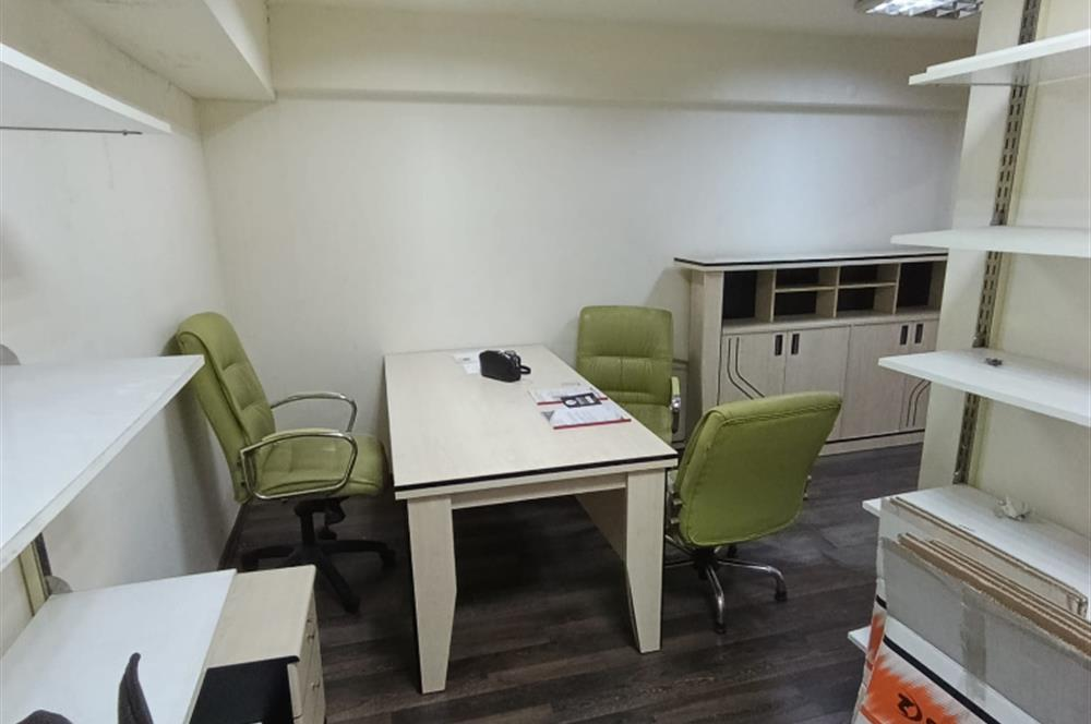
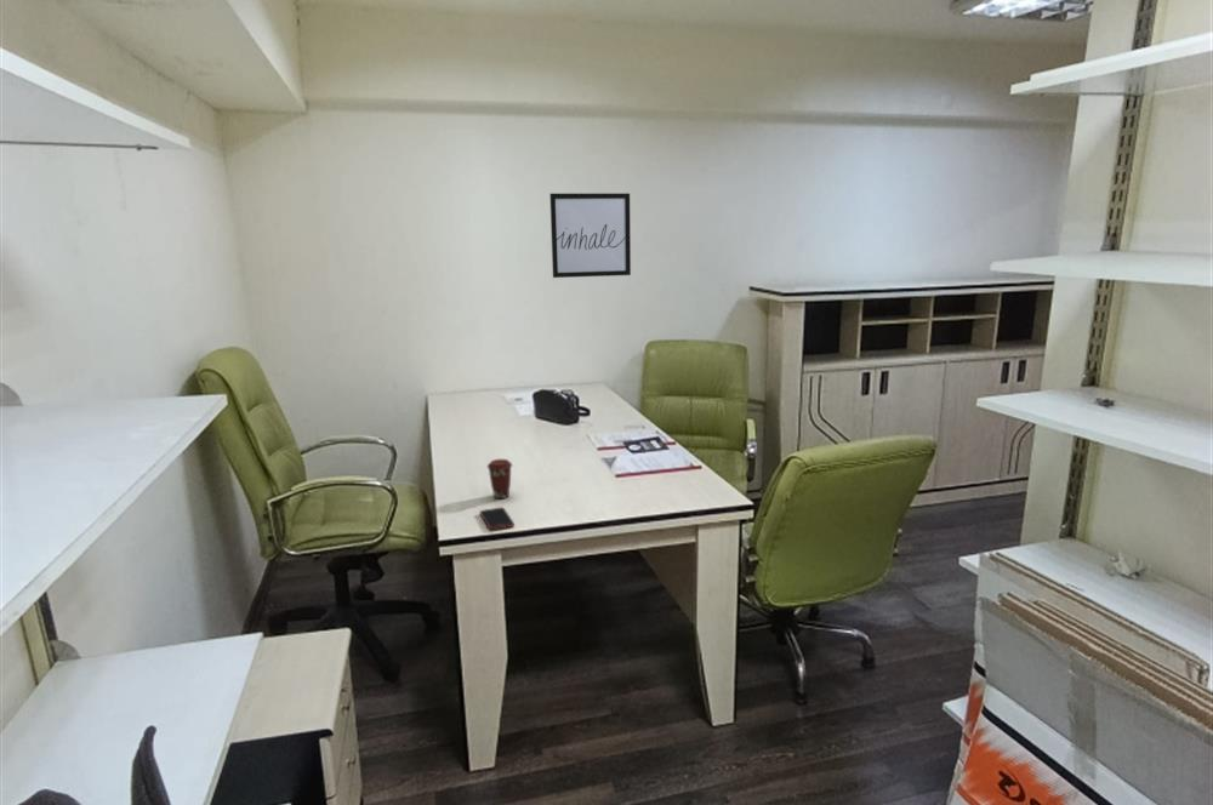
+ coffee cup (500, 479)
+ wall art (591, 235)
+ cell phone (496, 518)
